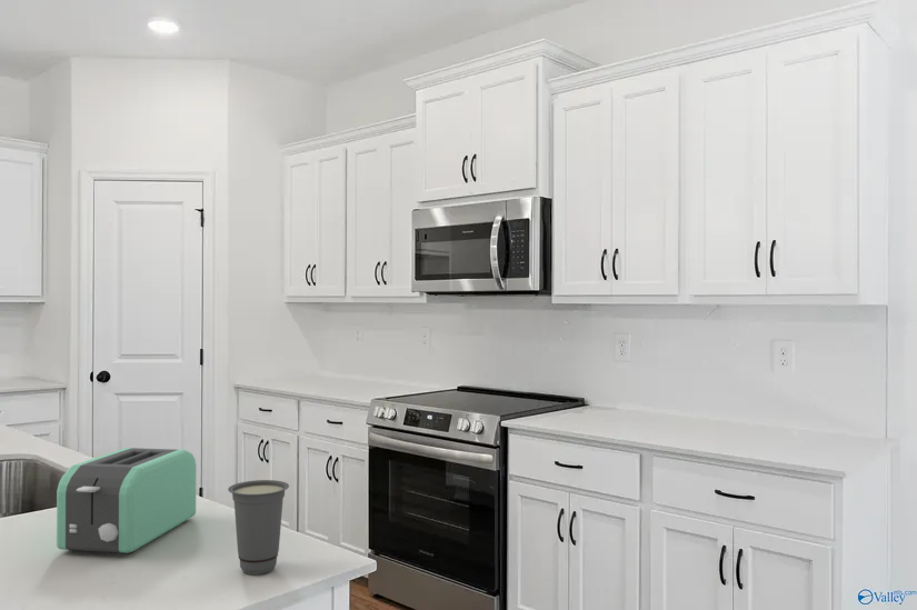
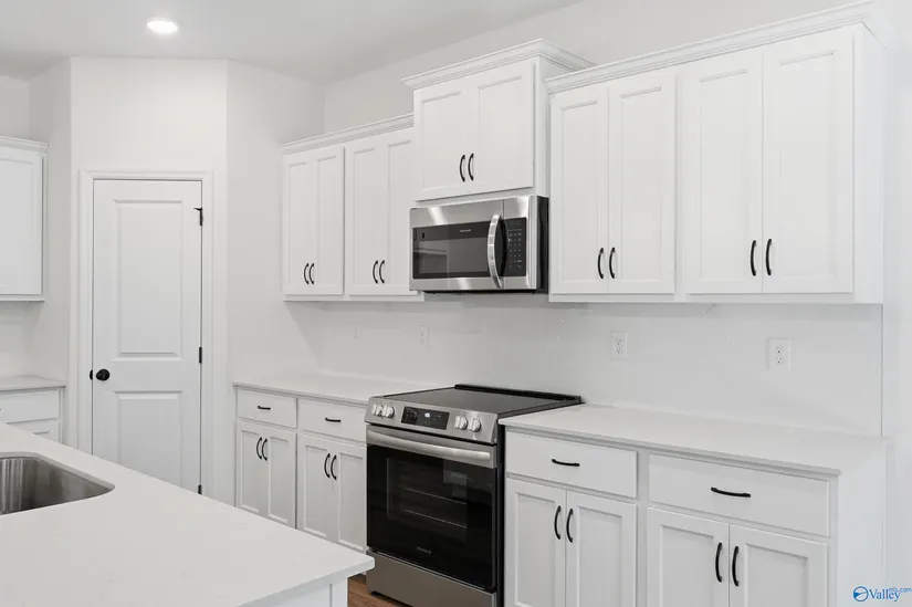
- toaster (131, 496)
- cup (258, 528)
